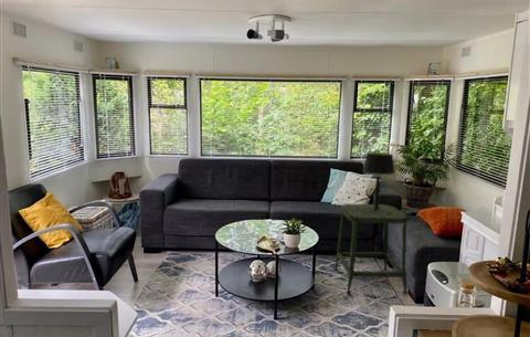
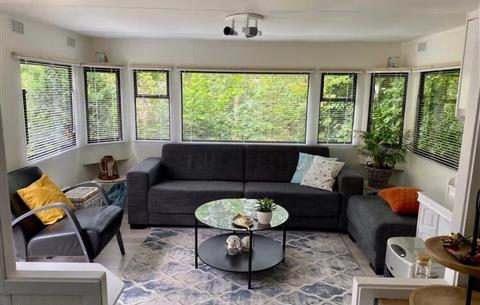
- table lamp (378, 181)
- stool (370, 252)
